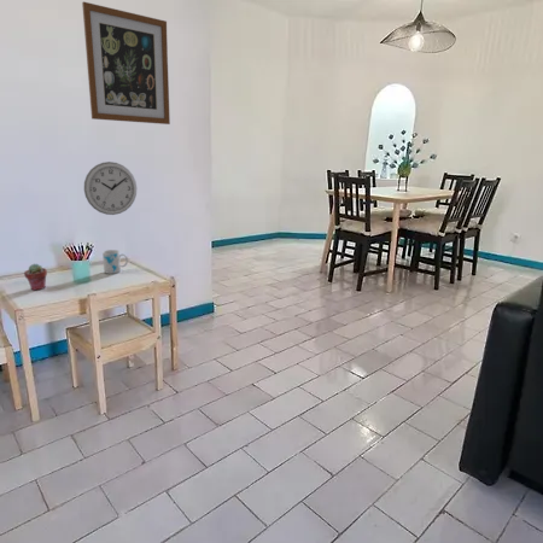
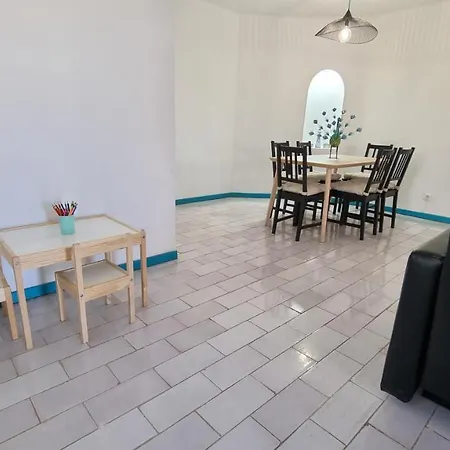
- potted succulent (36, 275)
- wall clock (111, 188)
- mug (115, 261)
- wall art (129, 69)
